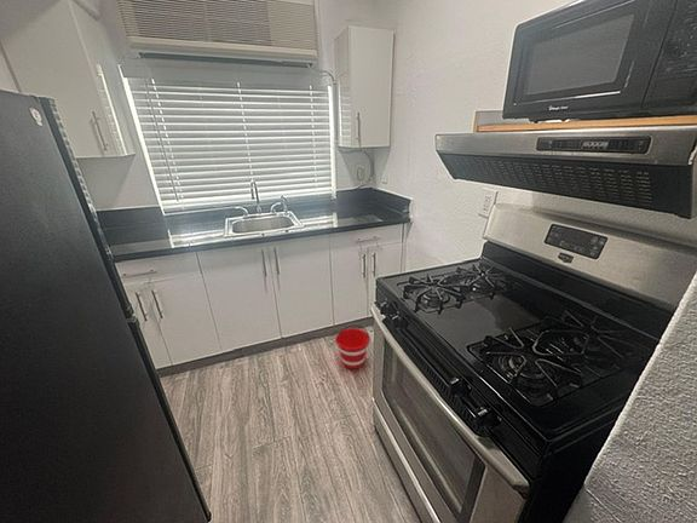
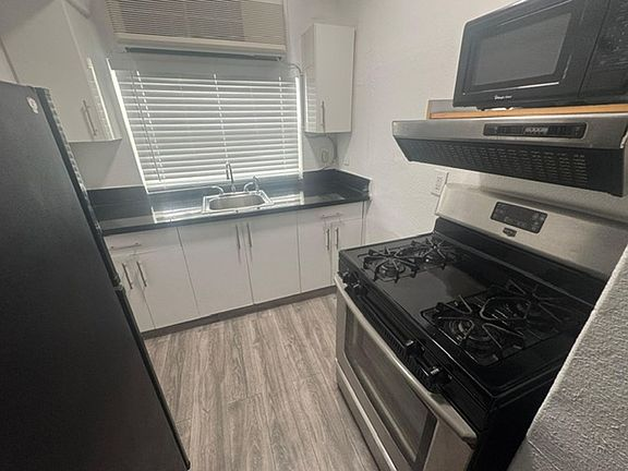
- bucket (352, 344)
